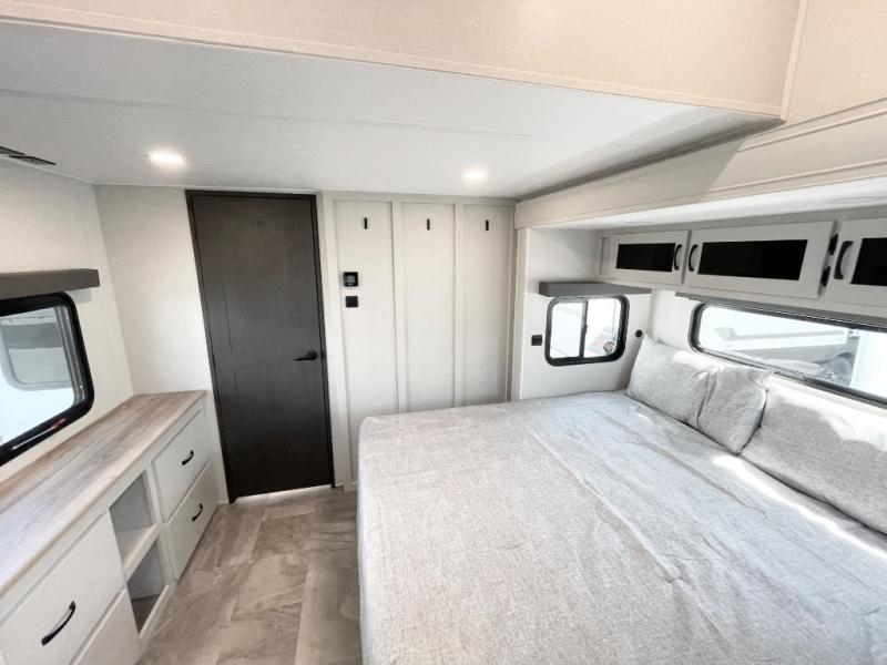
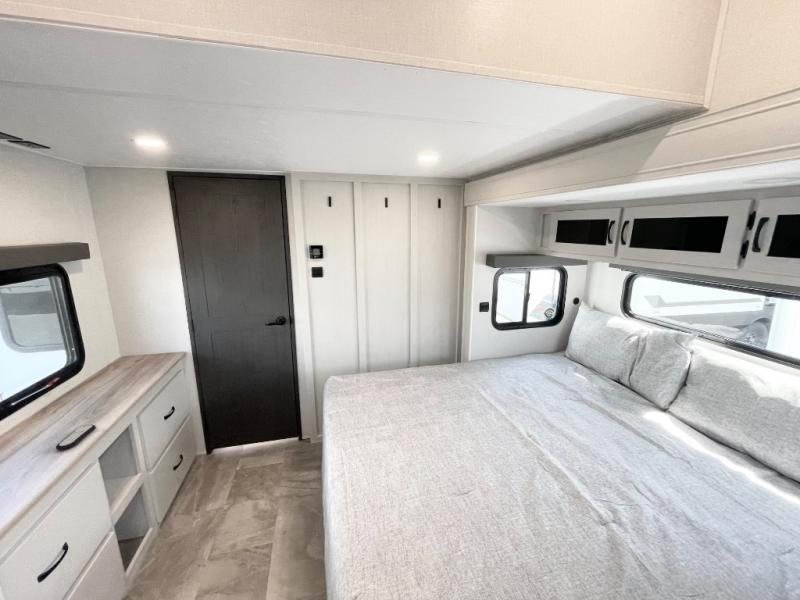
+ remote control (75, 436)
